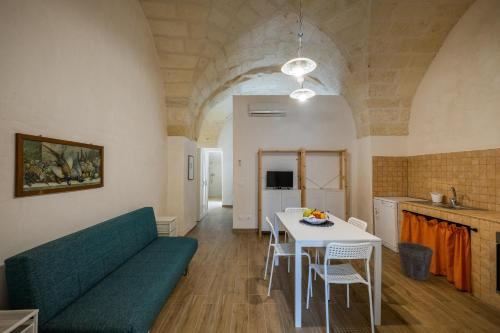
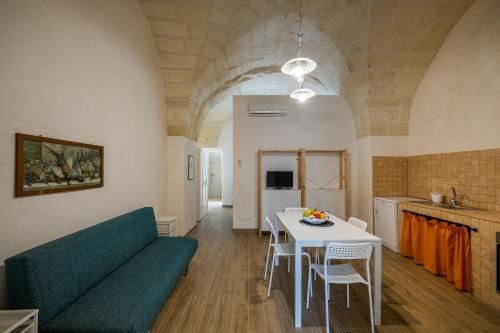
- waste bin (414, 260)
